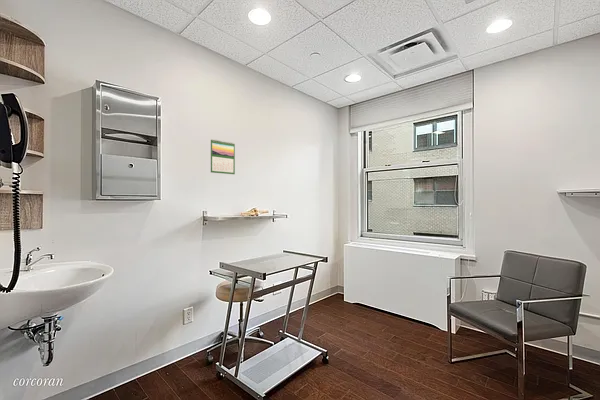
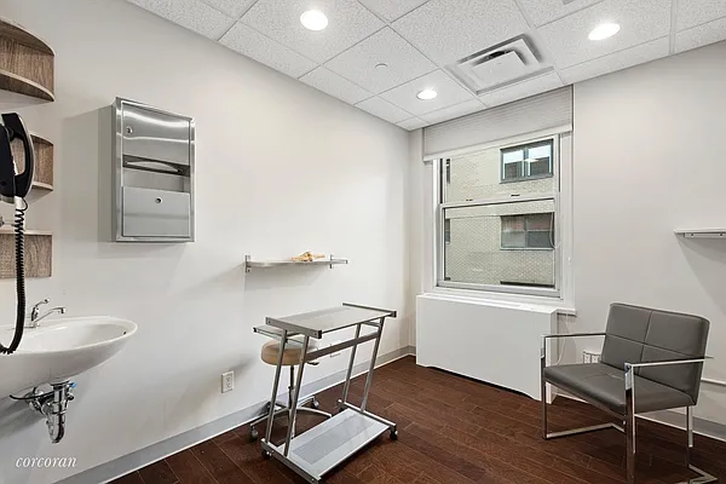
- calendar (223, 156)
